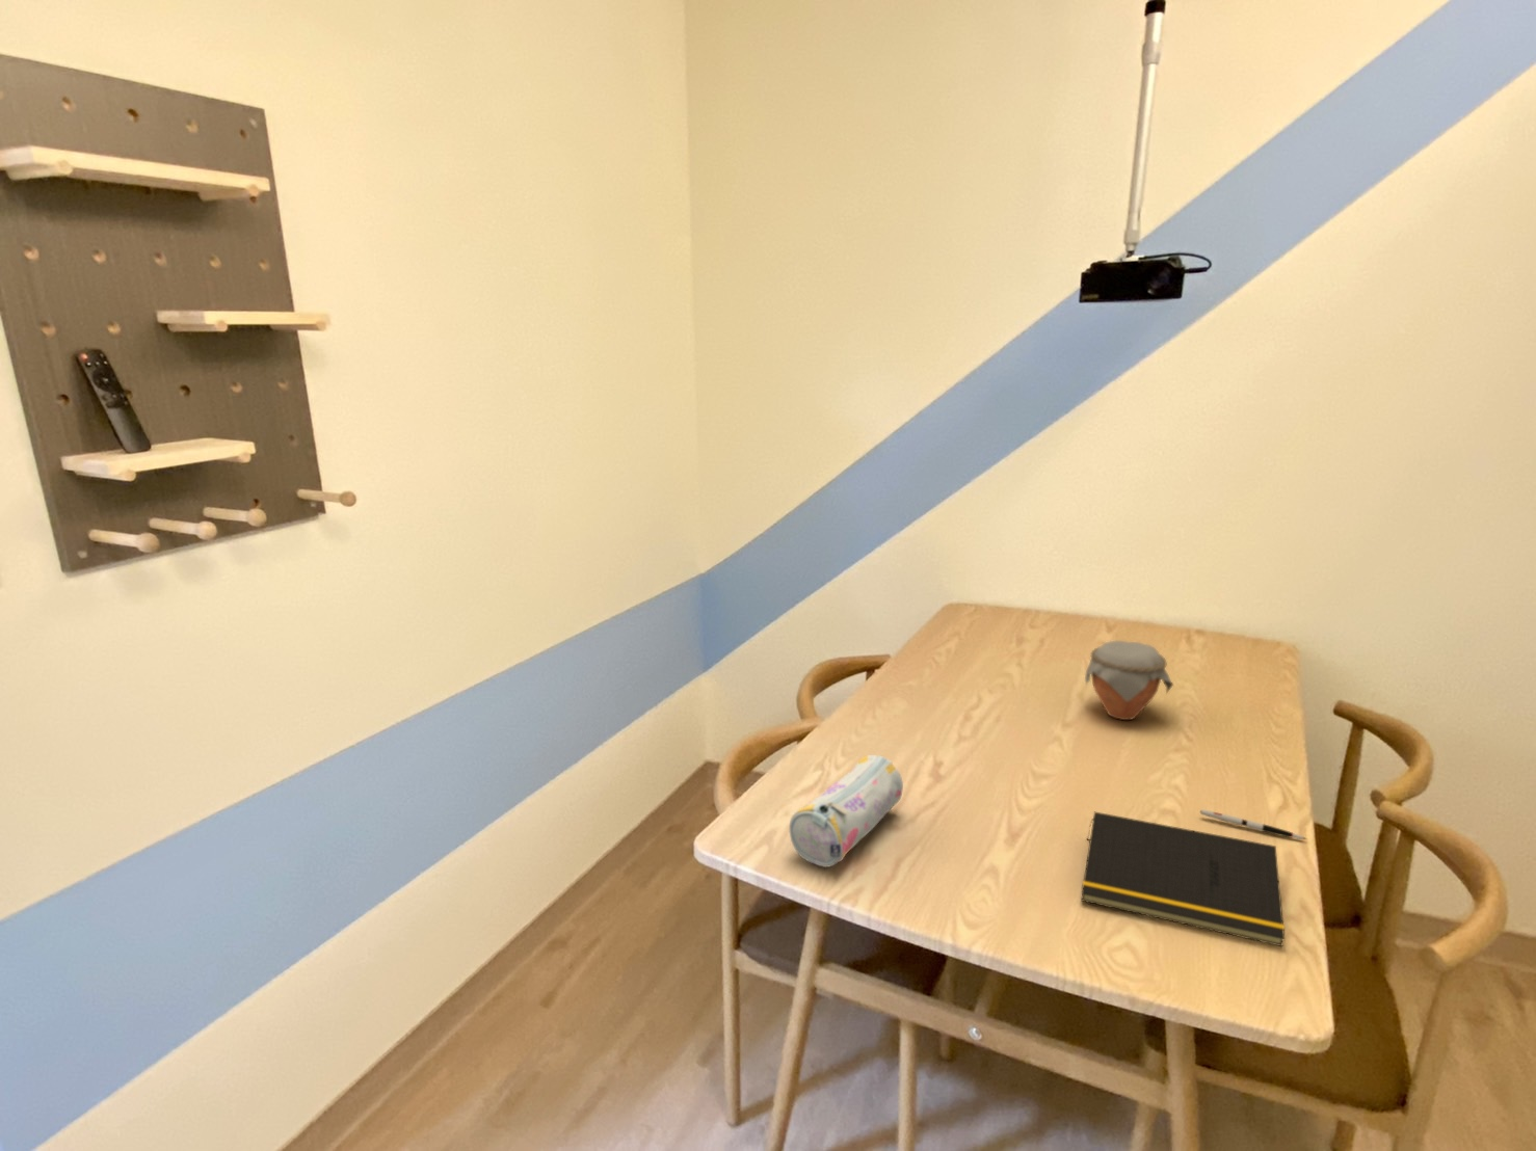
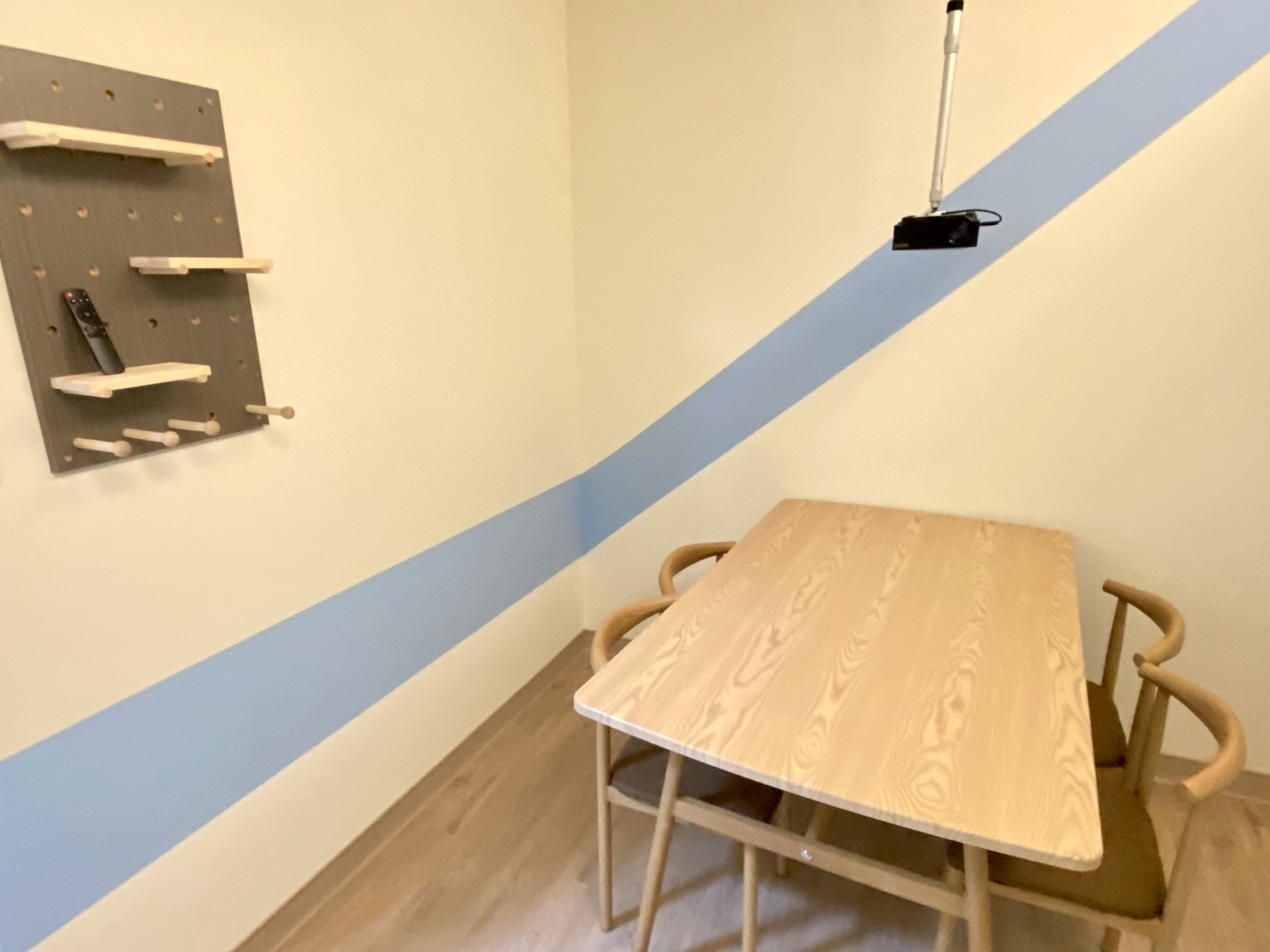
- pencil case (847, 806)
- pen (1252, 823)
- notepad (1179, 873)
- jar (1124, 681)
